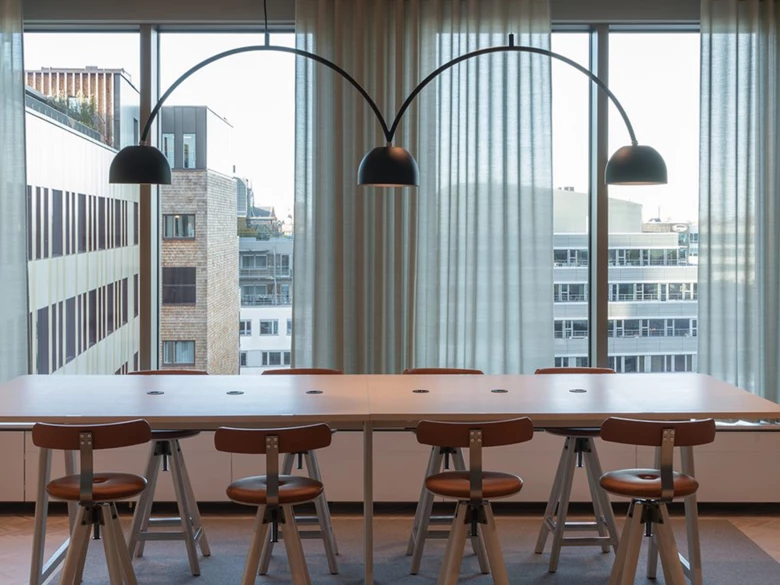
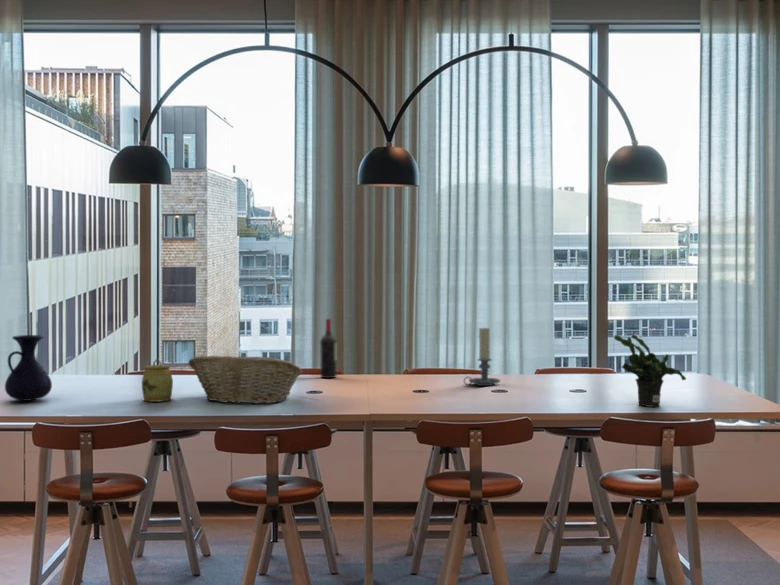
+ fruit basket (245, 376)
+ wine bottle (328, 348)
+ jar (157, 379)
+ vase (28, 368)
+ potted plant (645, 371)
+ candle holder (481, 355)
